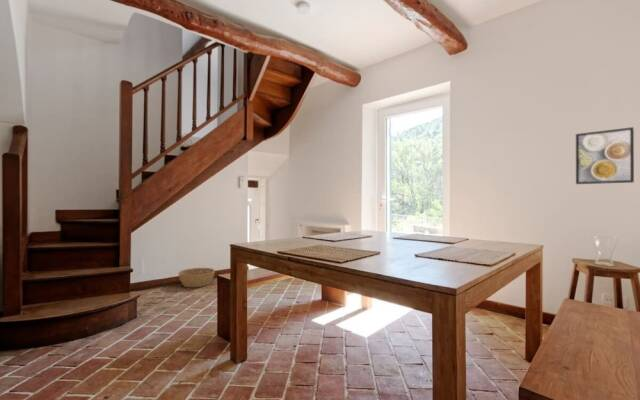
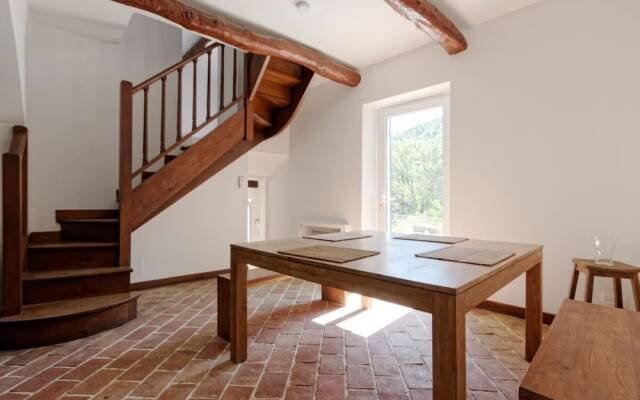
- basket (197, 277)
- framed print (603, 157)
